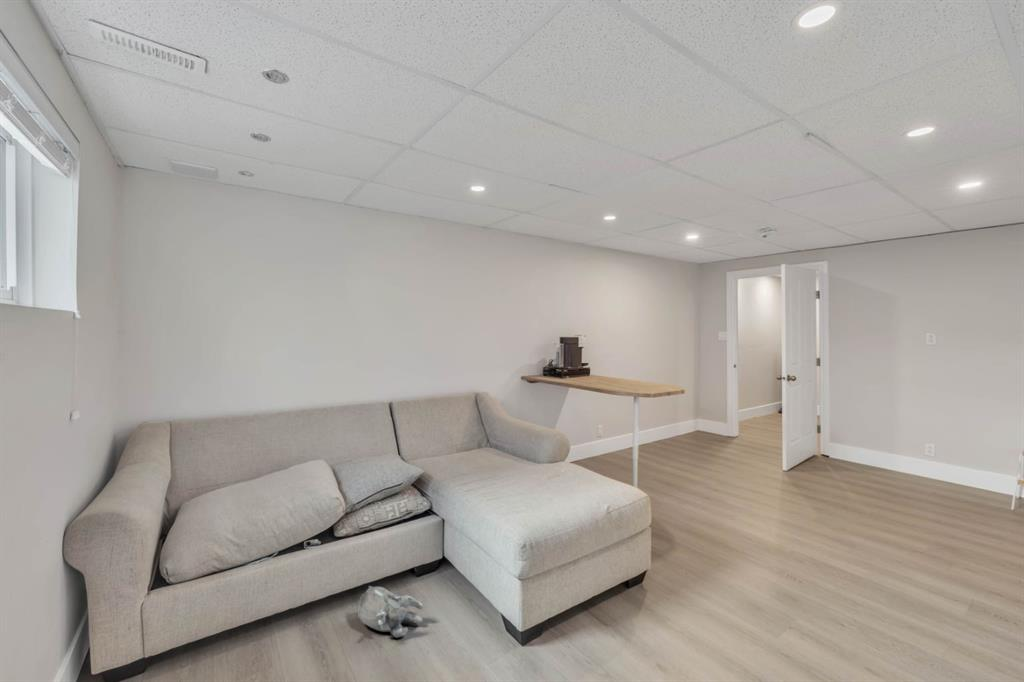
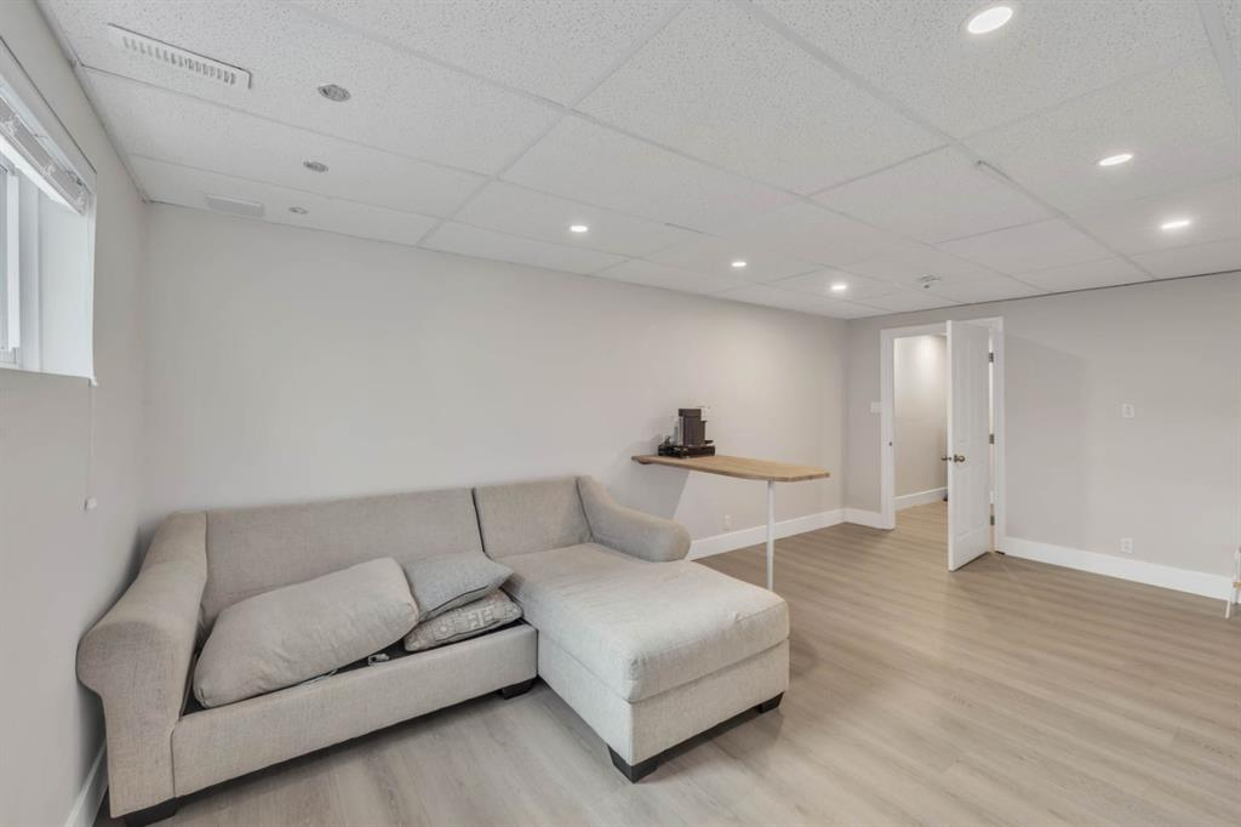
- plush toy (390, 604)
